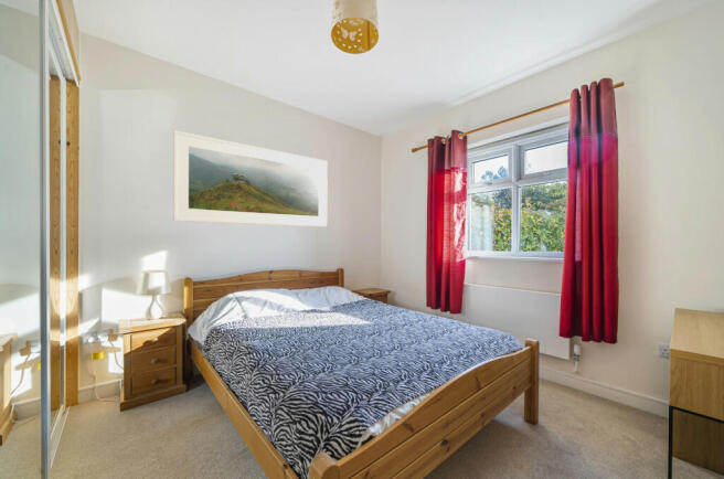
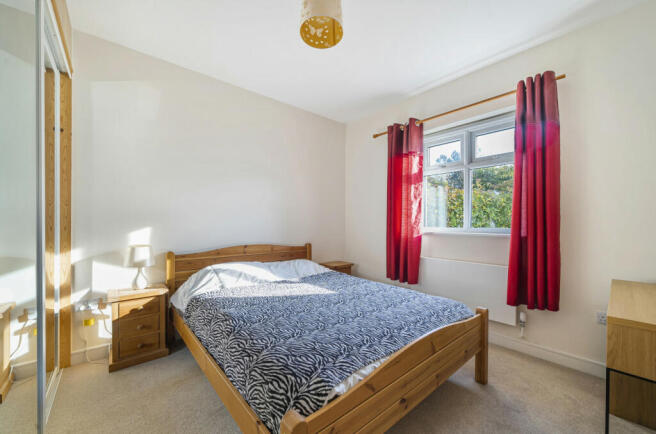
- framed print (262, 185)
